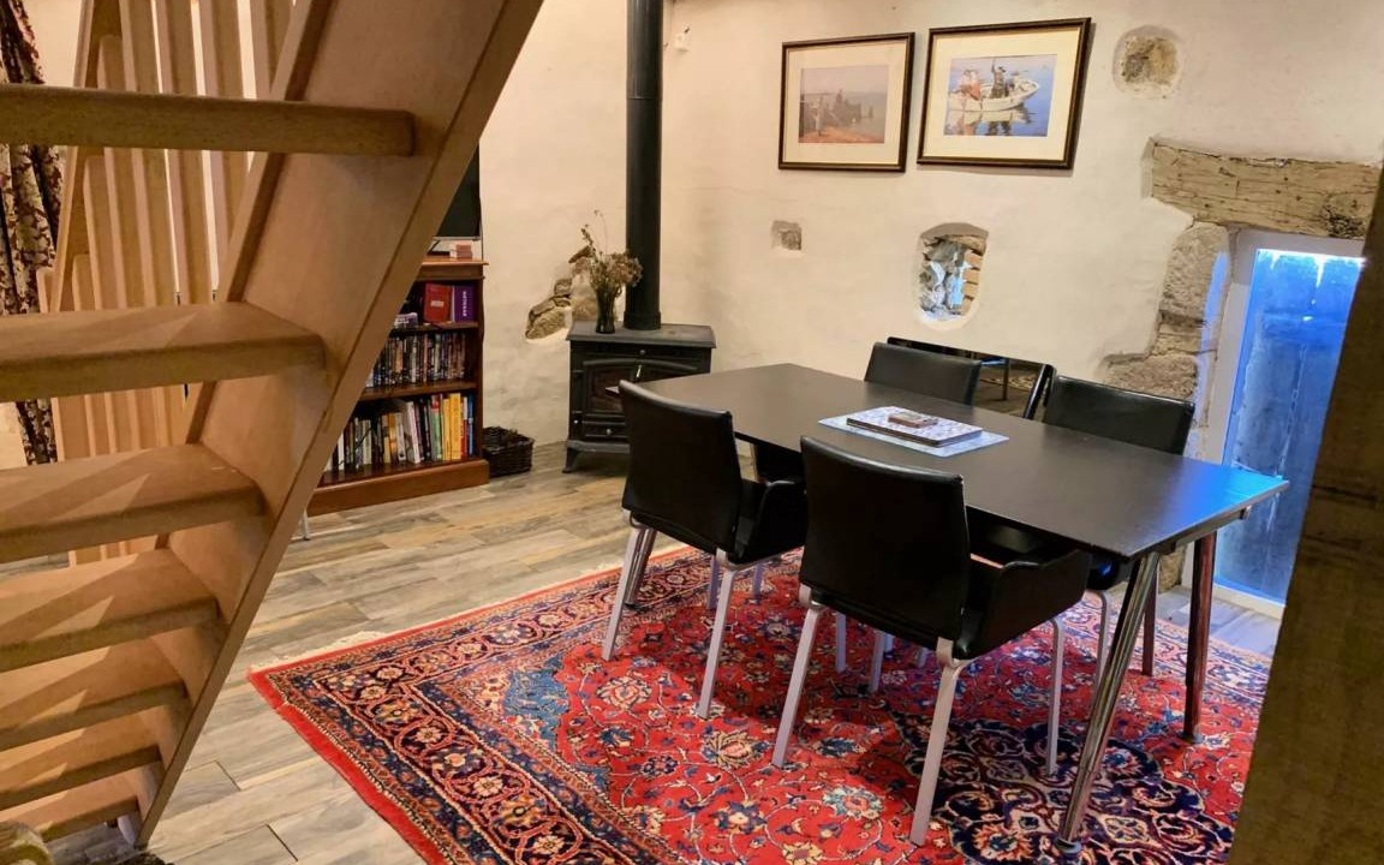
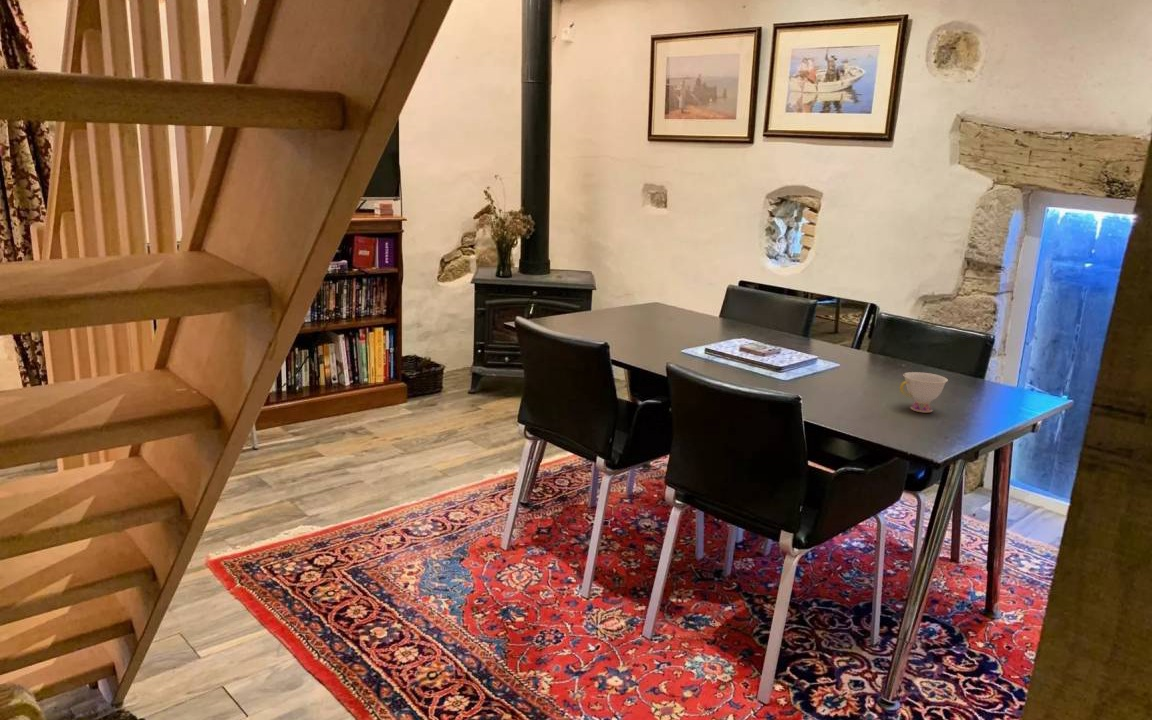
+ teacup (920, 393)
